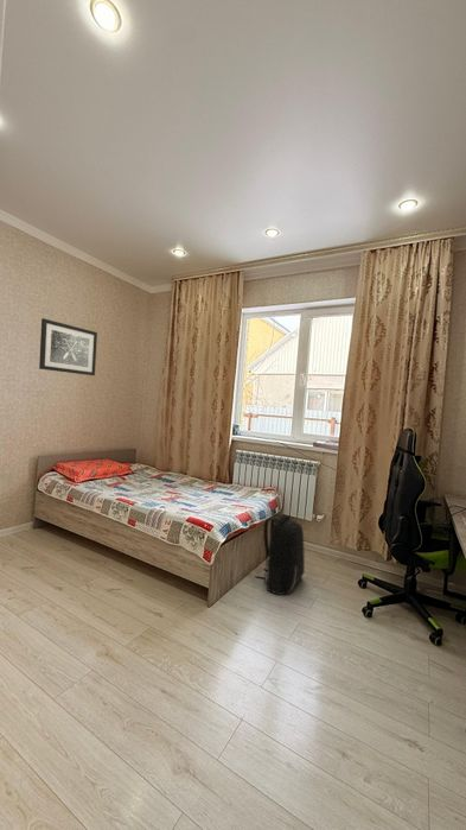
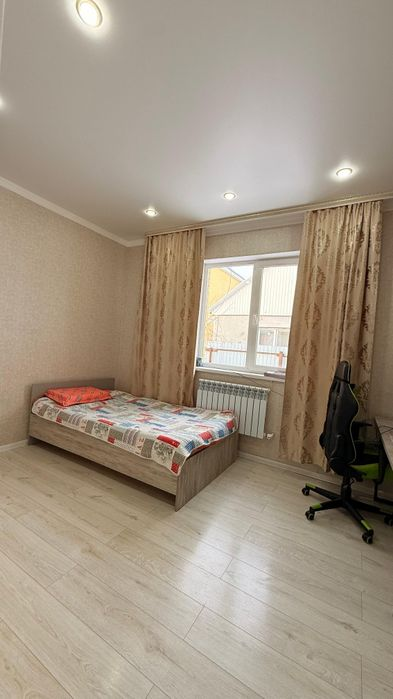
- backpack (280, 547)
- wall art (70, 349)
